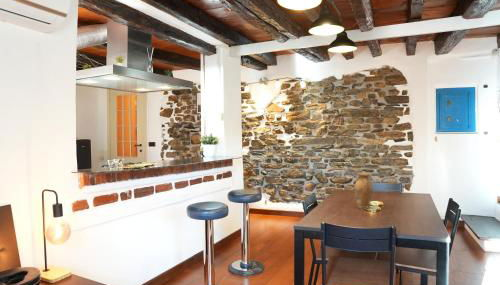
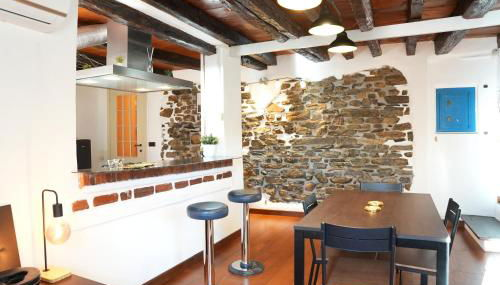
- vase (363, 190)
